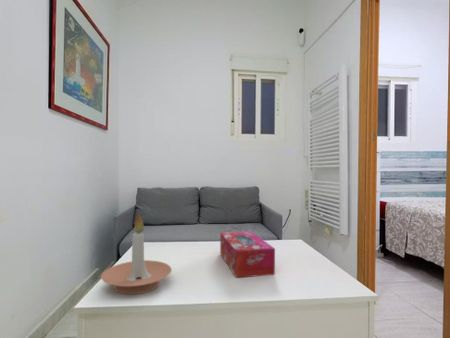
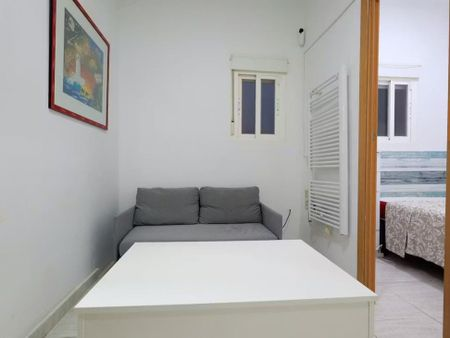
- candle holder (137, 248)
- tissue box (244, 251)
